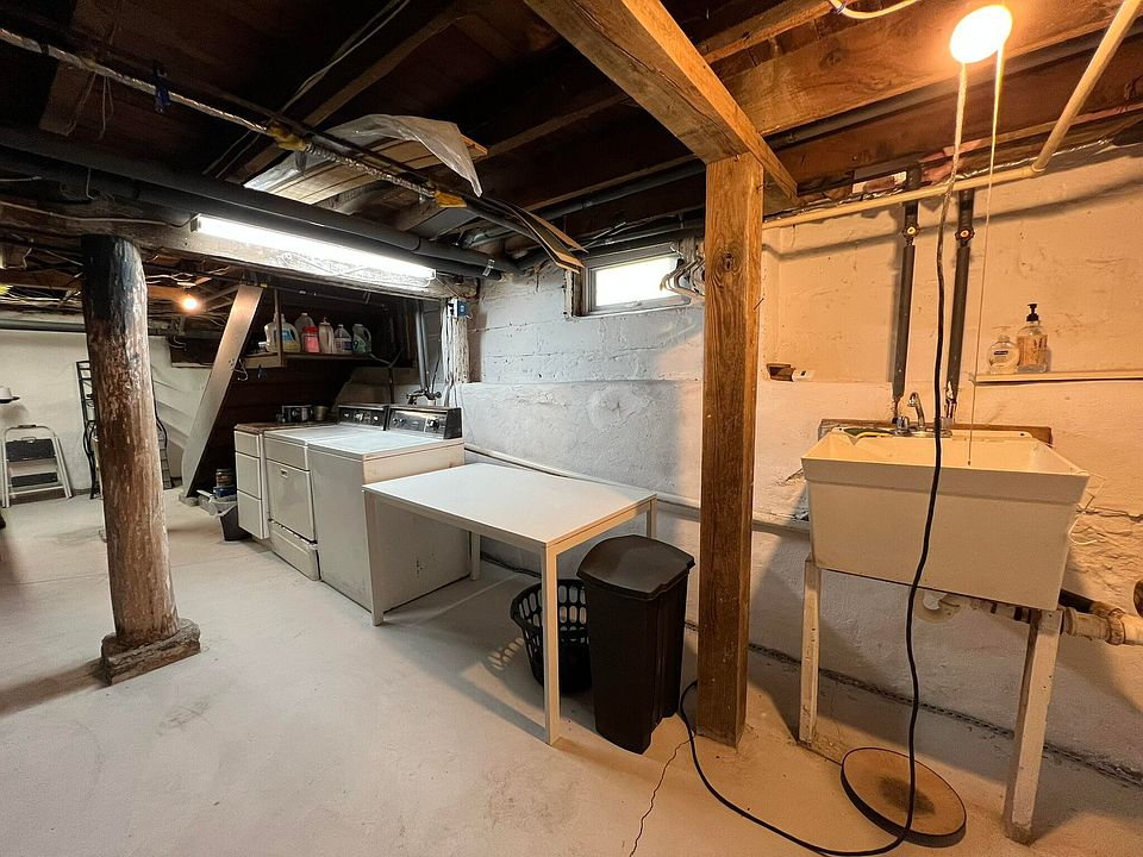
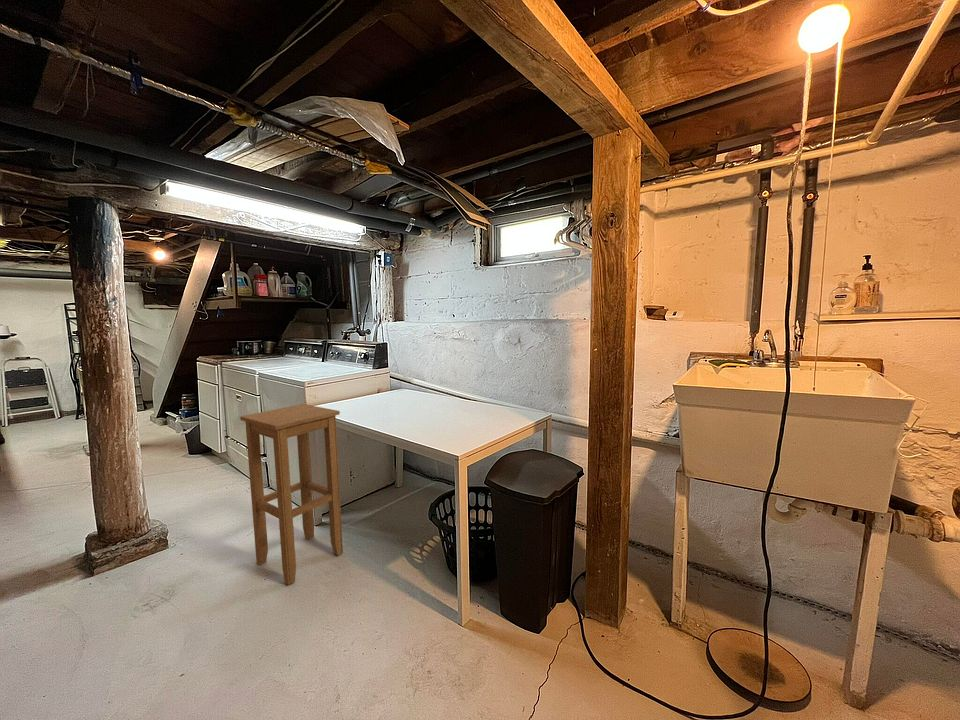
+ stool (295, 487)
